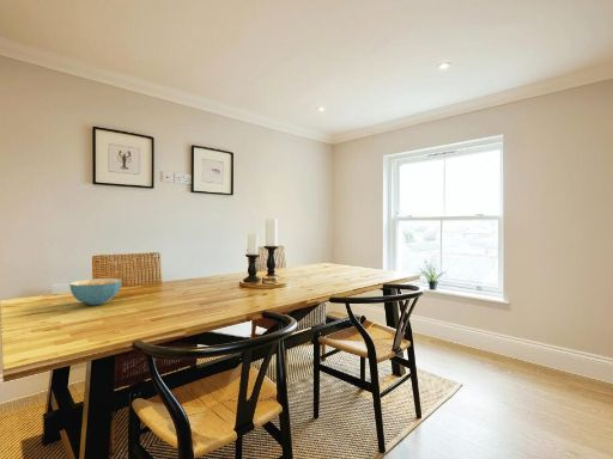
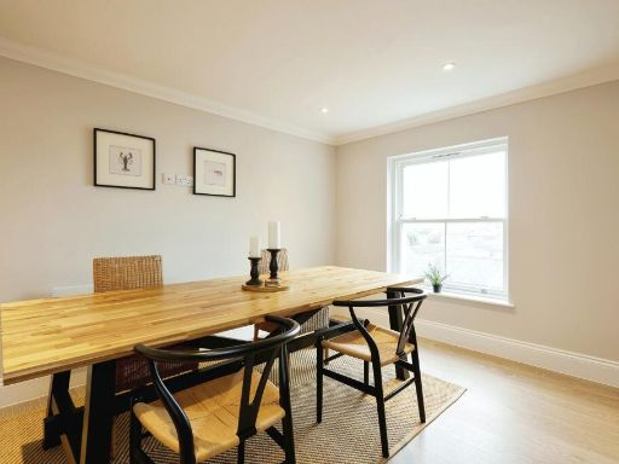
- cereal bowl (96, 292)
